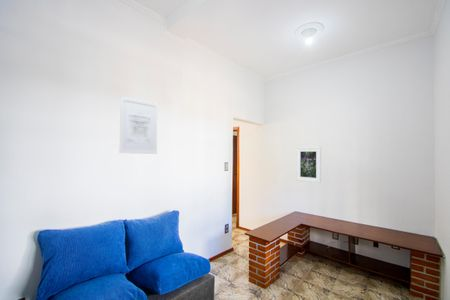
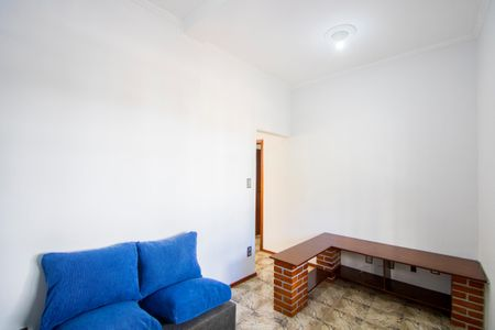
- wall art (139, 127)
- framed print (308, 164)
